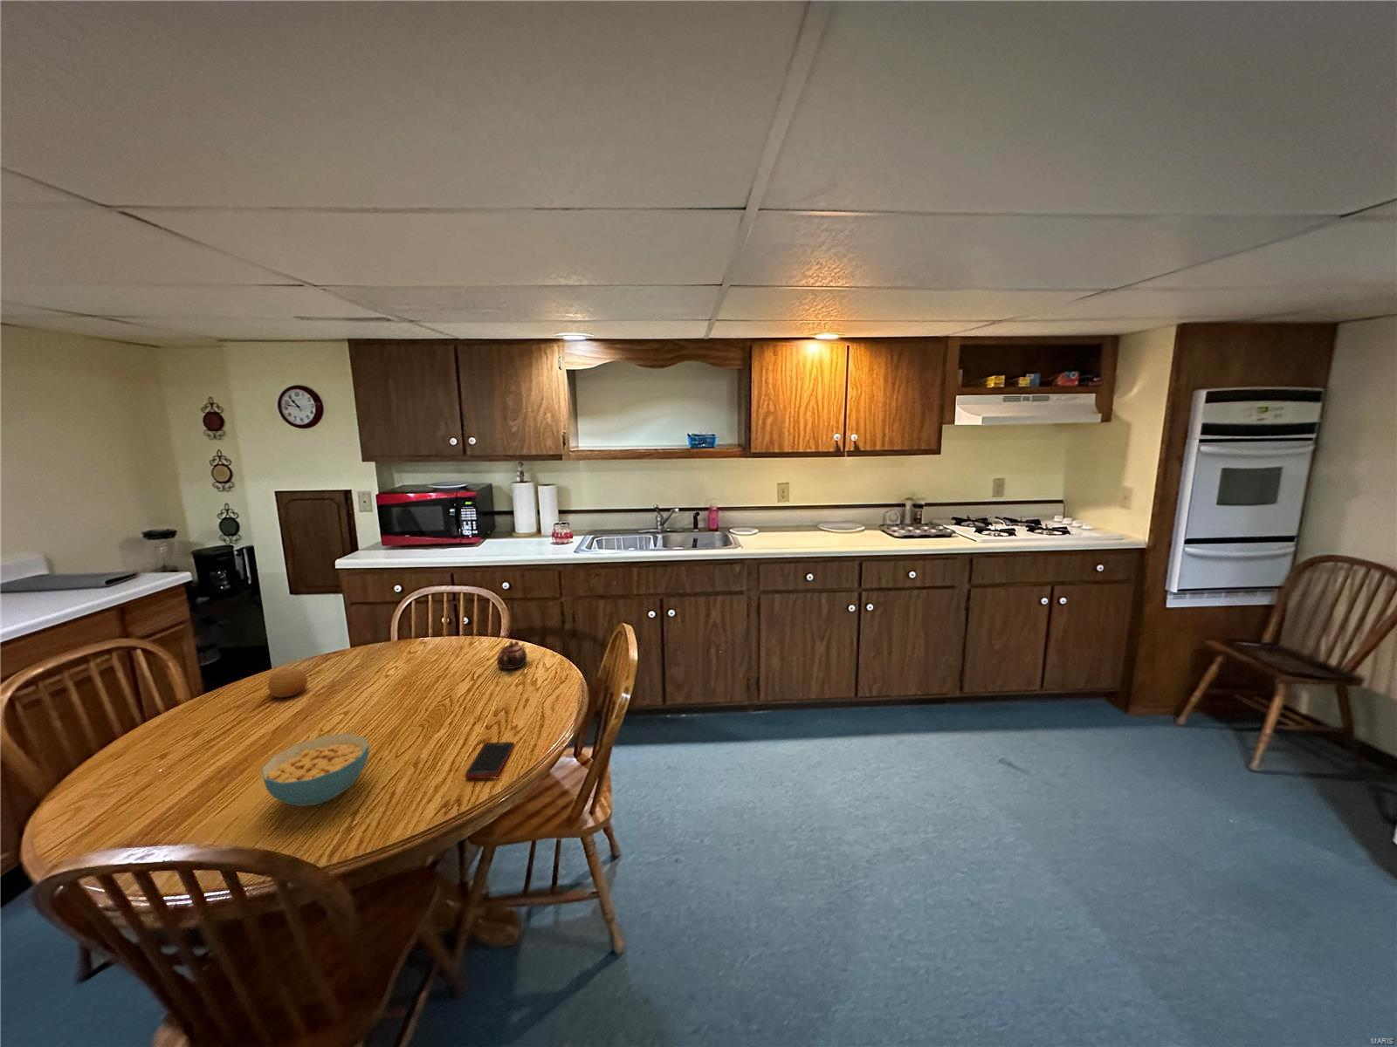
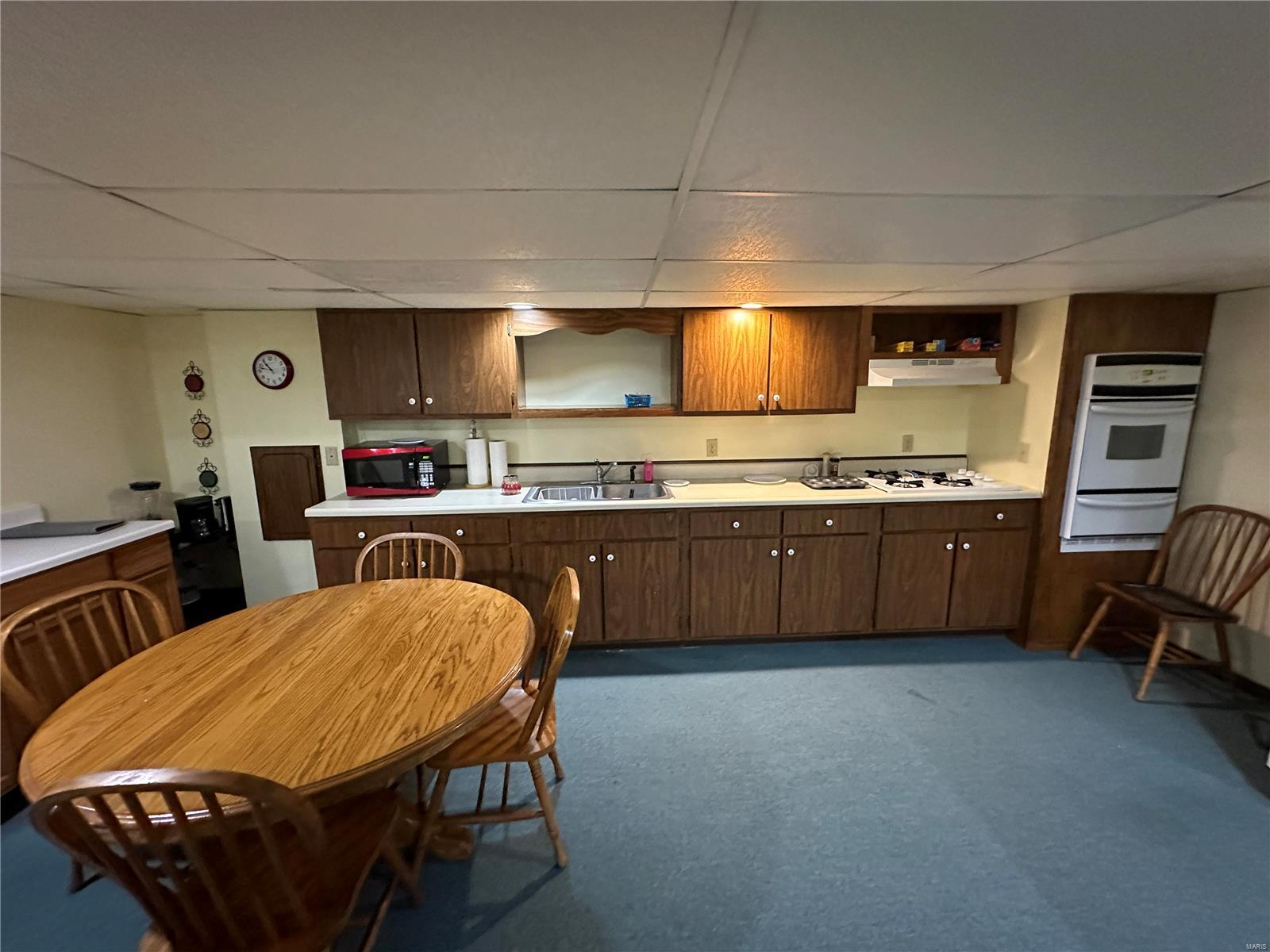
- cereal bowl (319, 776)
- teapot (510, 653)
- cell phone (491, 759)
- fruit (287, 682)
